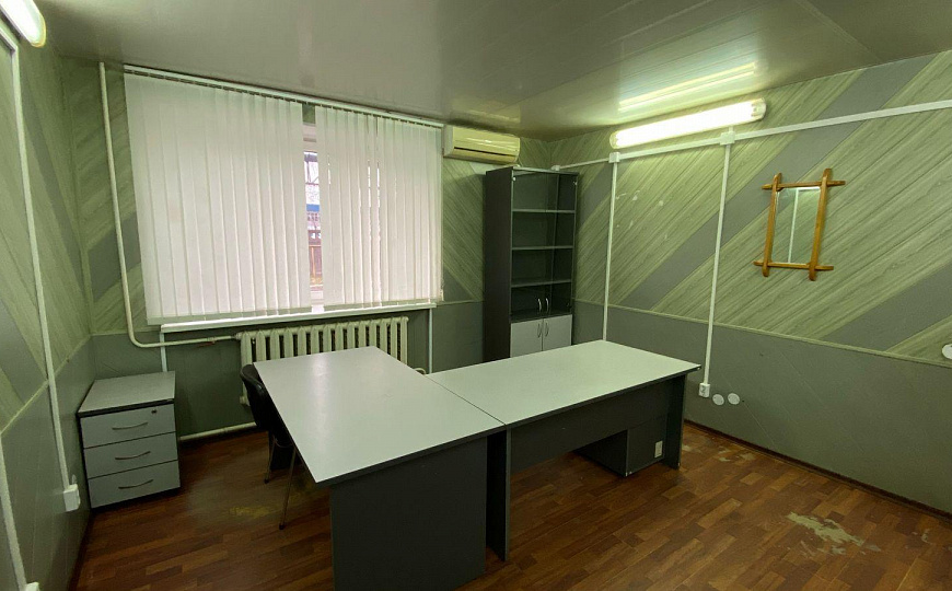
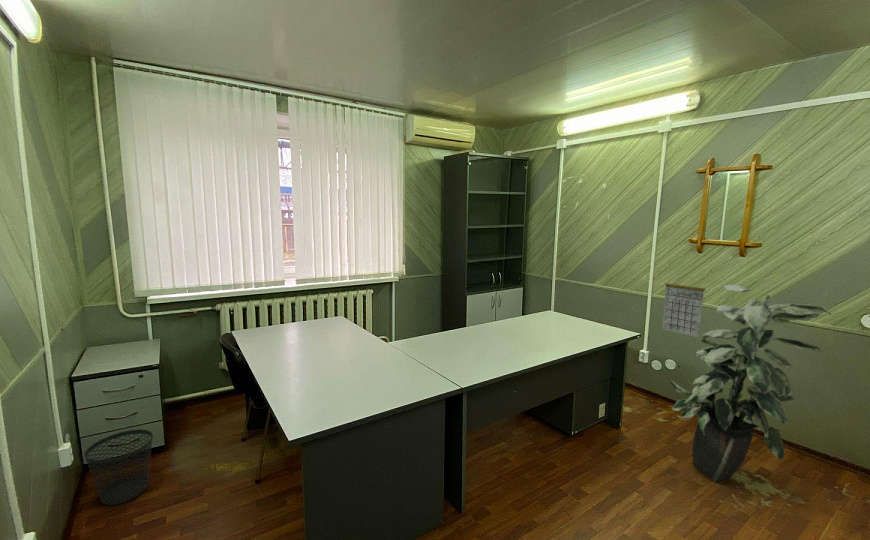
+ calendar (682, 304)
+ wastebasket (122, 468)
+ indoor plant (737, 385)
